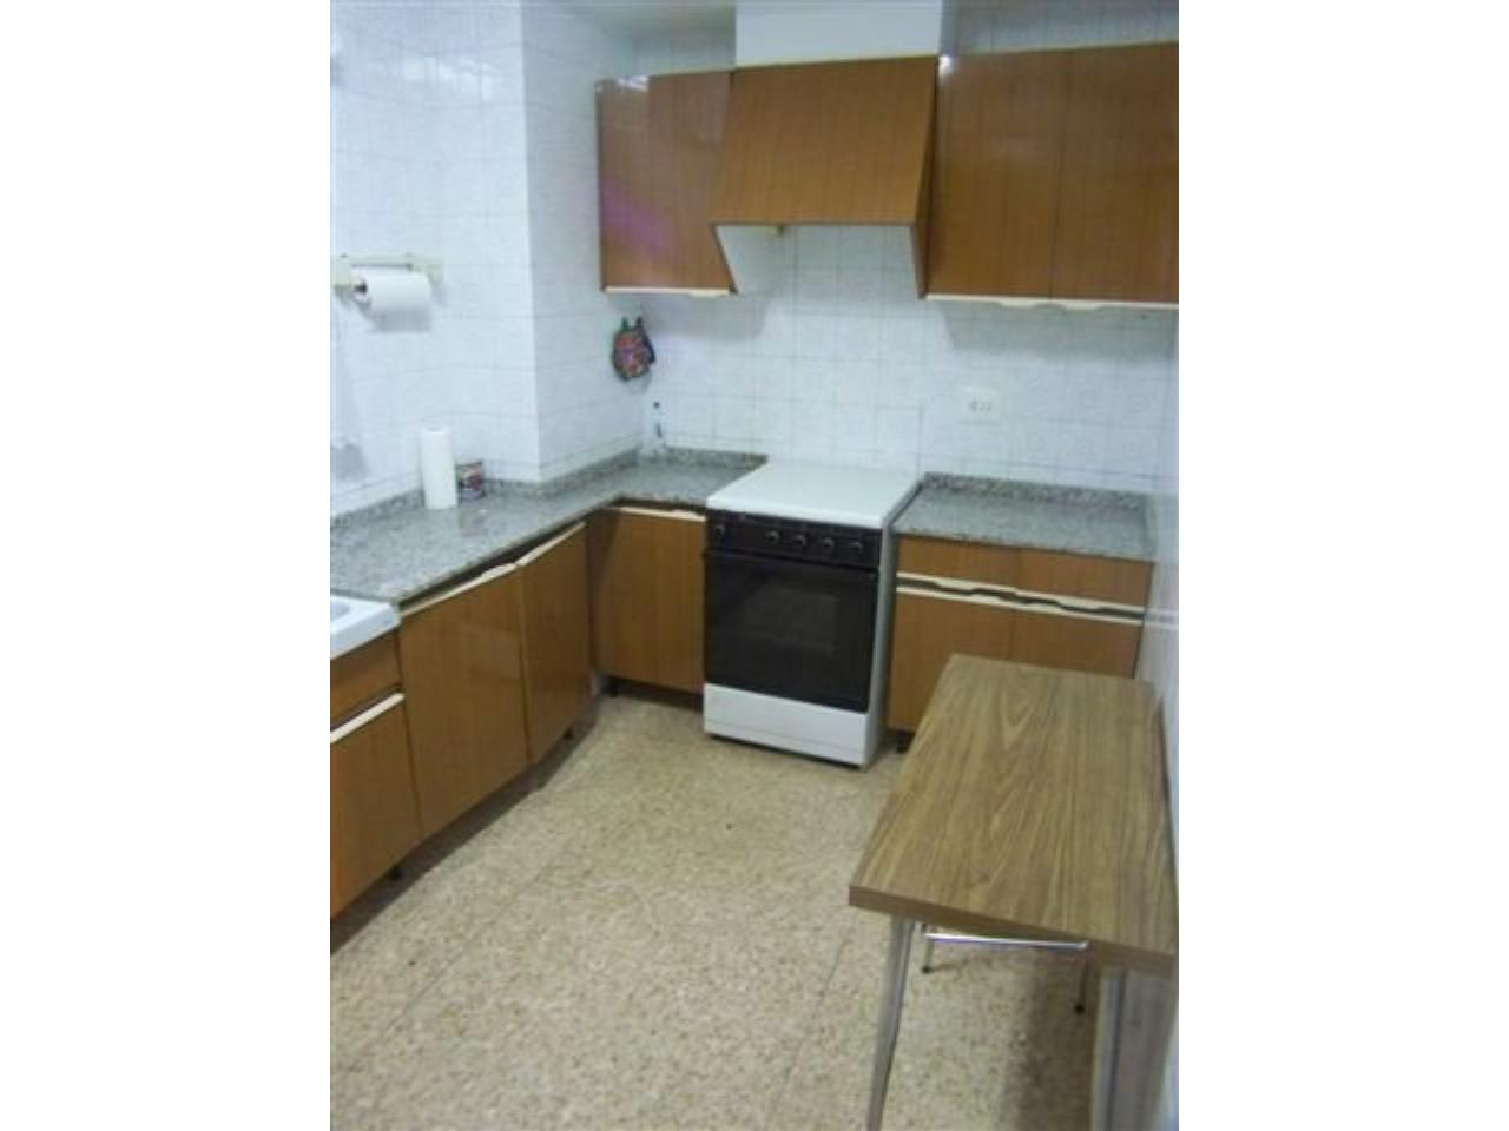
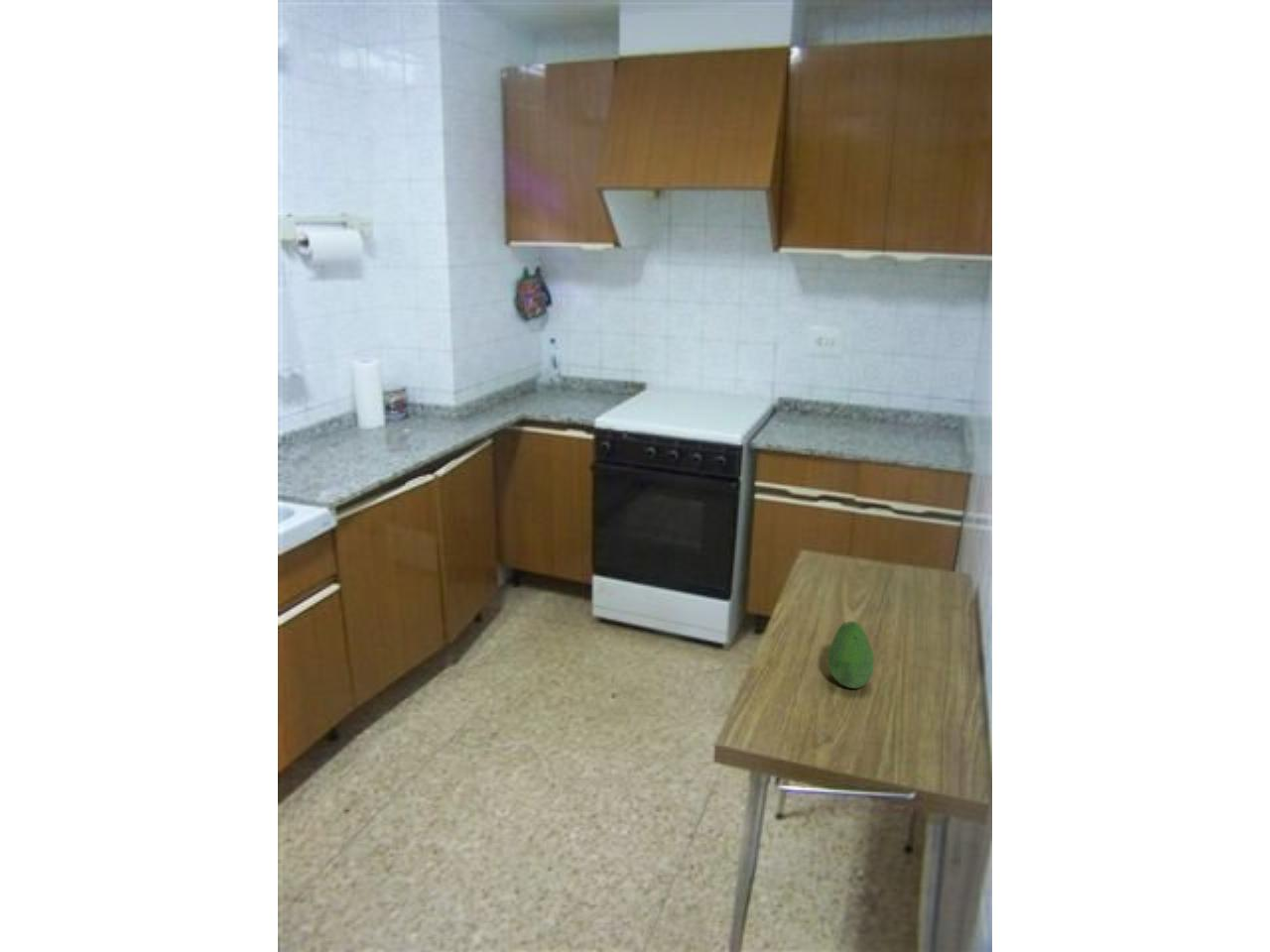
+ fruit (850, 654)
